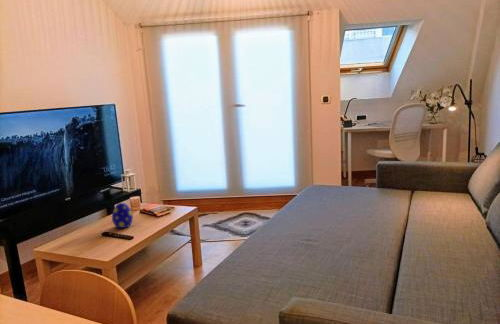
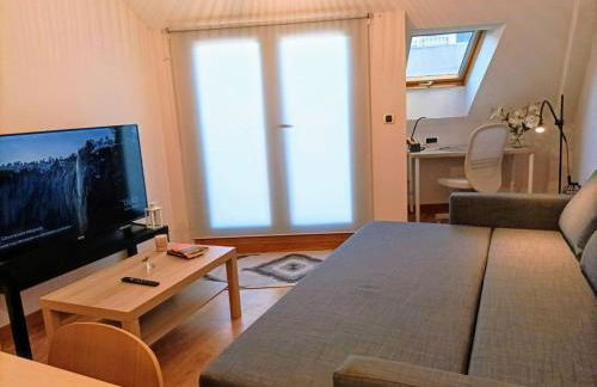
- decorative egg (122, 214)
